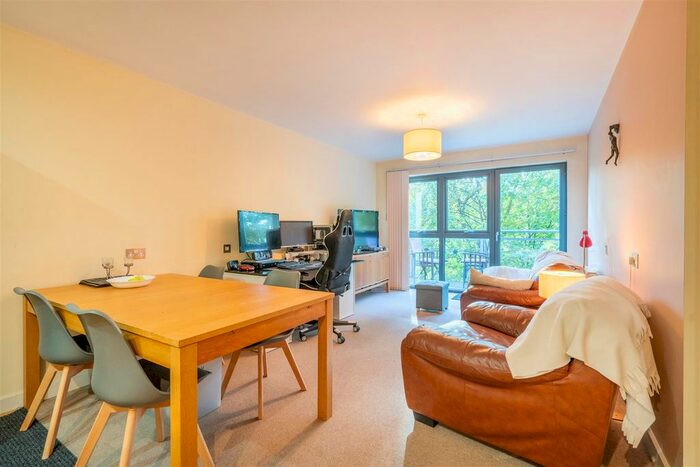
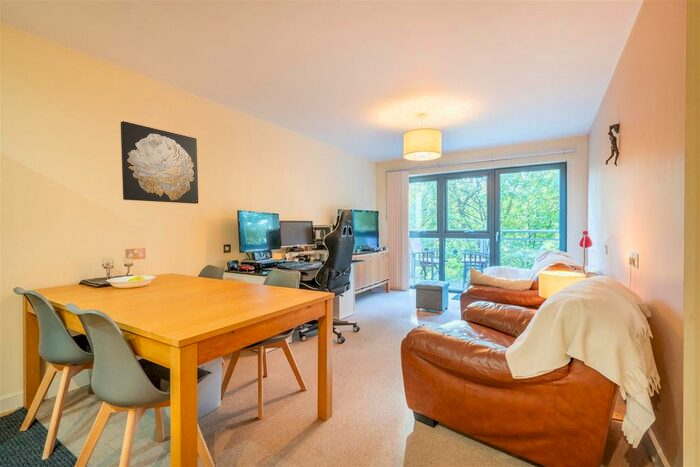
+ wall art (162, 166)
